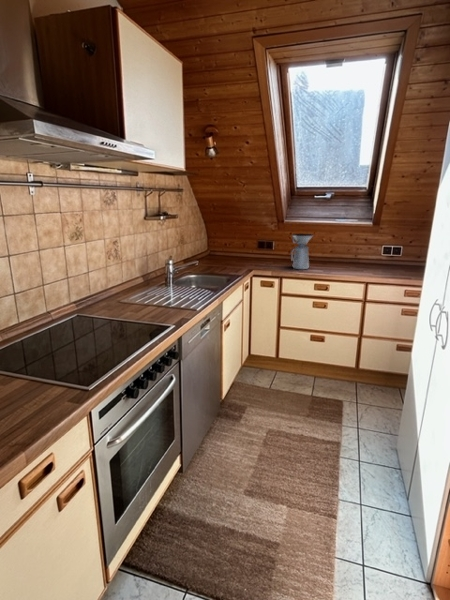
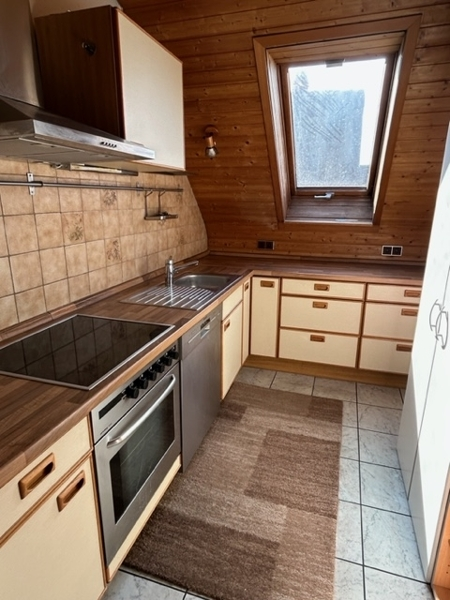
- coffee maker (301, 251)
